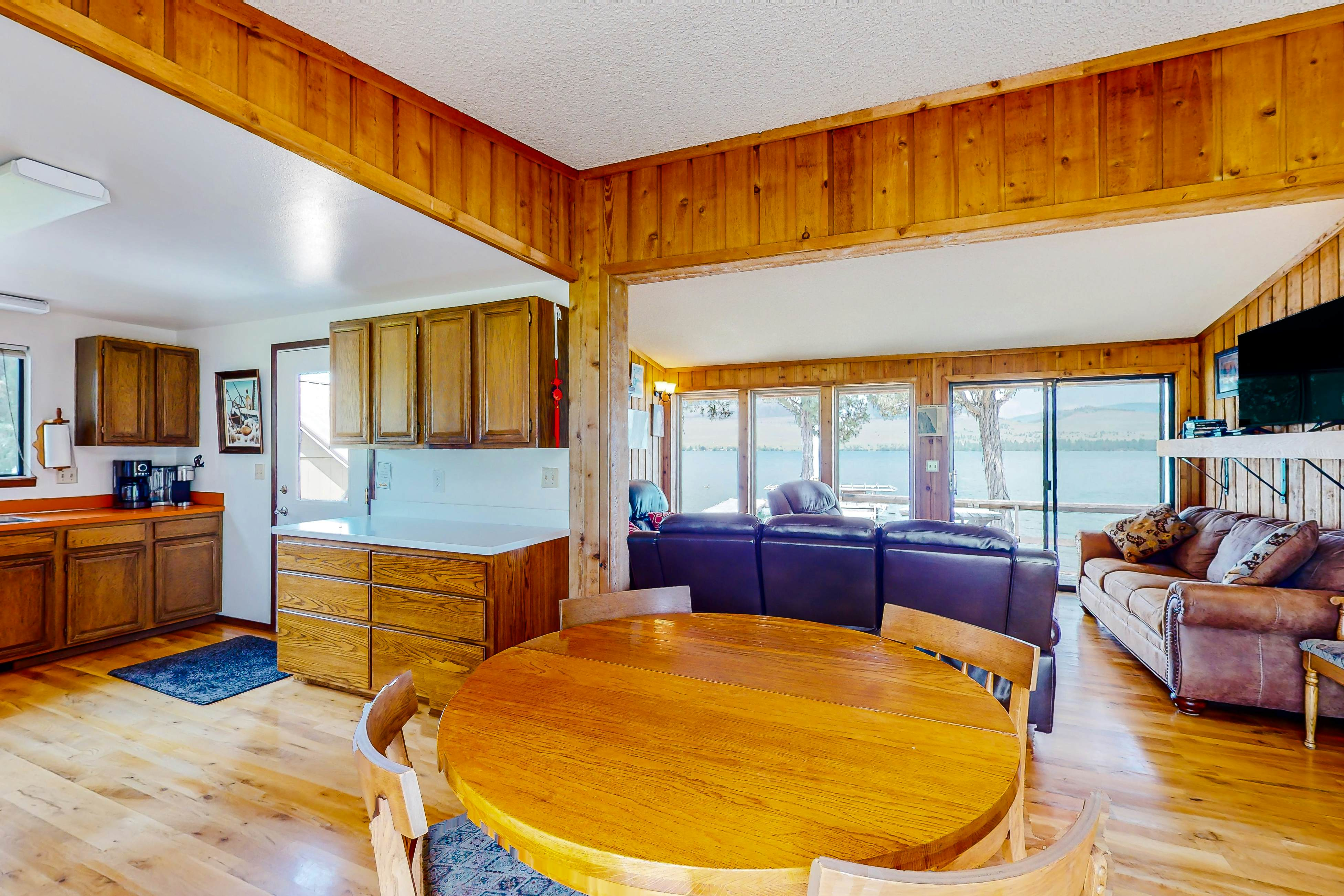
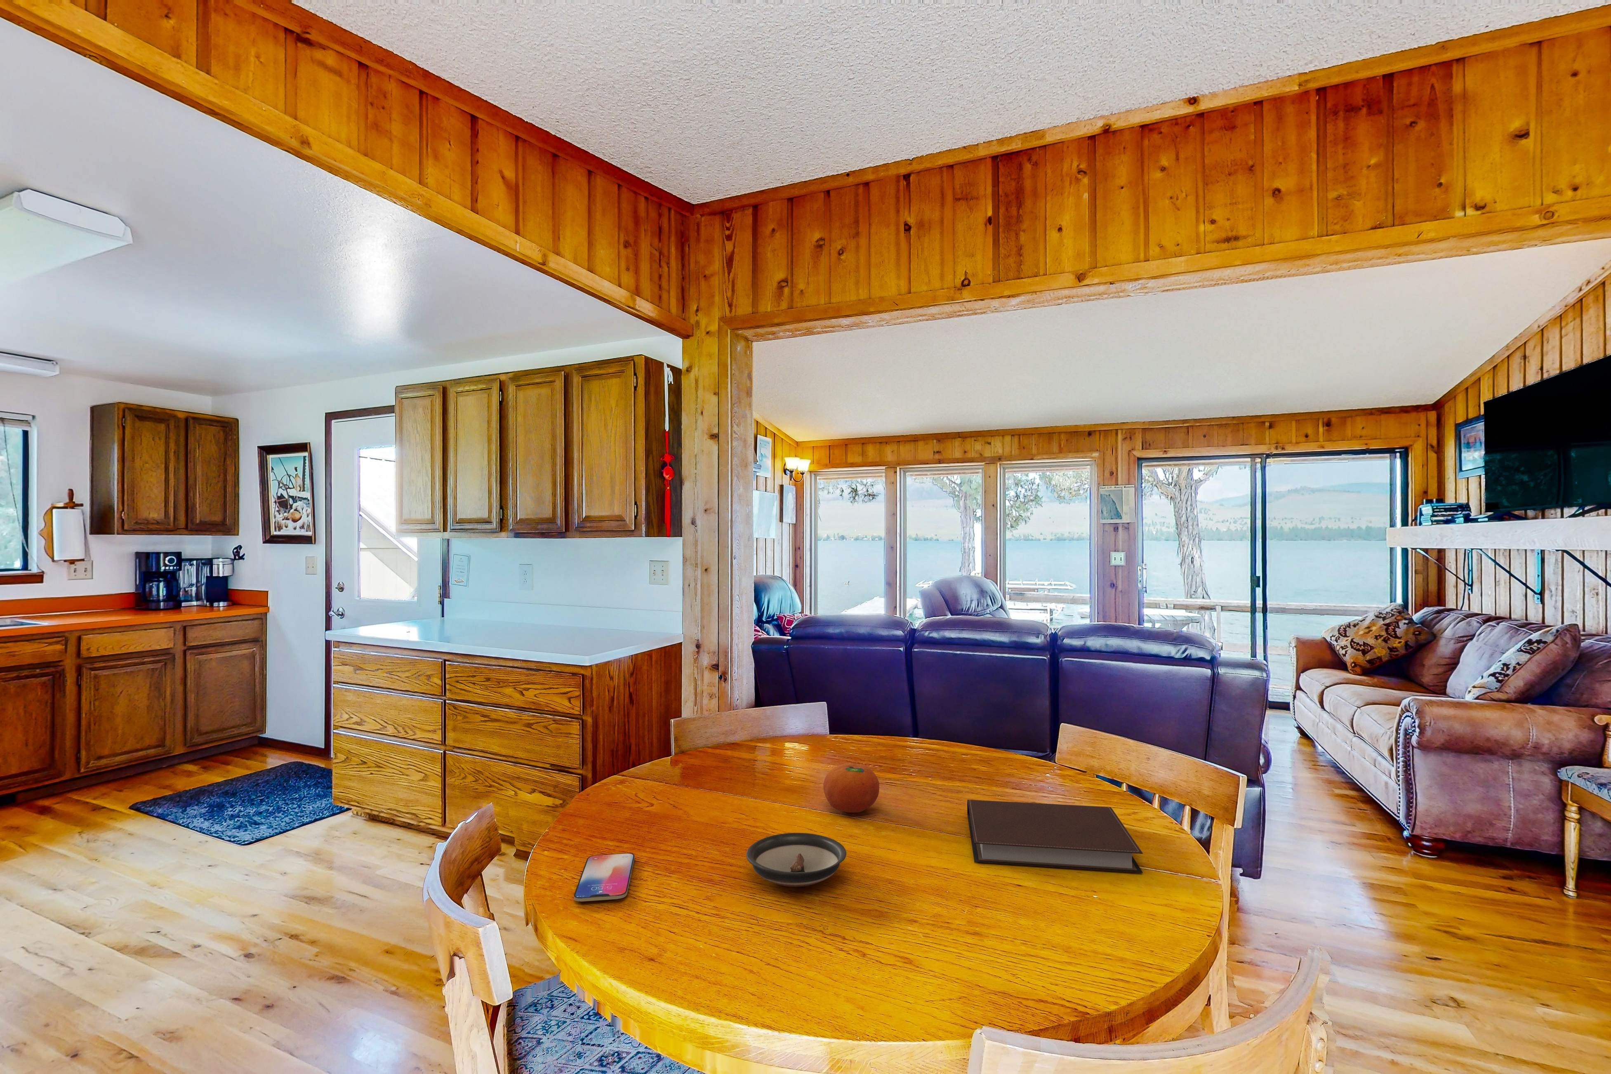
+ notebook (1046, 832)
+ fruit (851, 788)
+ smartphone (605, 875)
+ saucer (796, 863)
